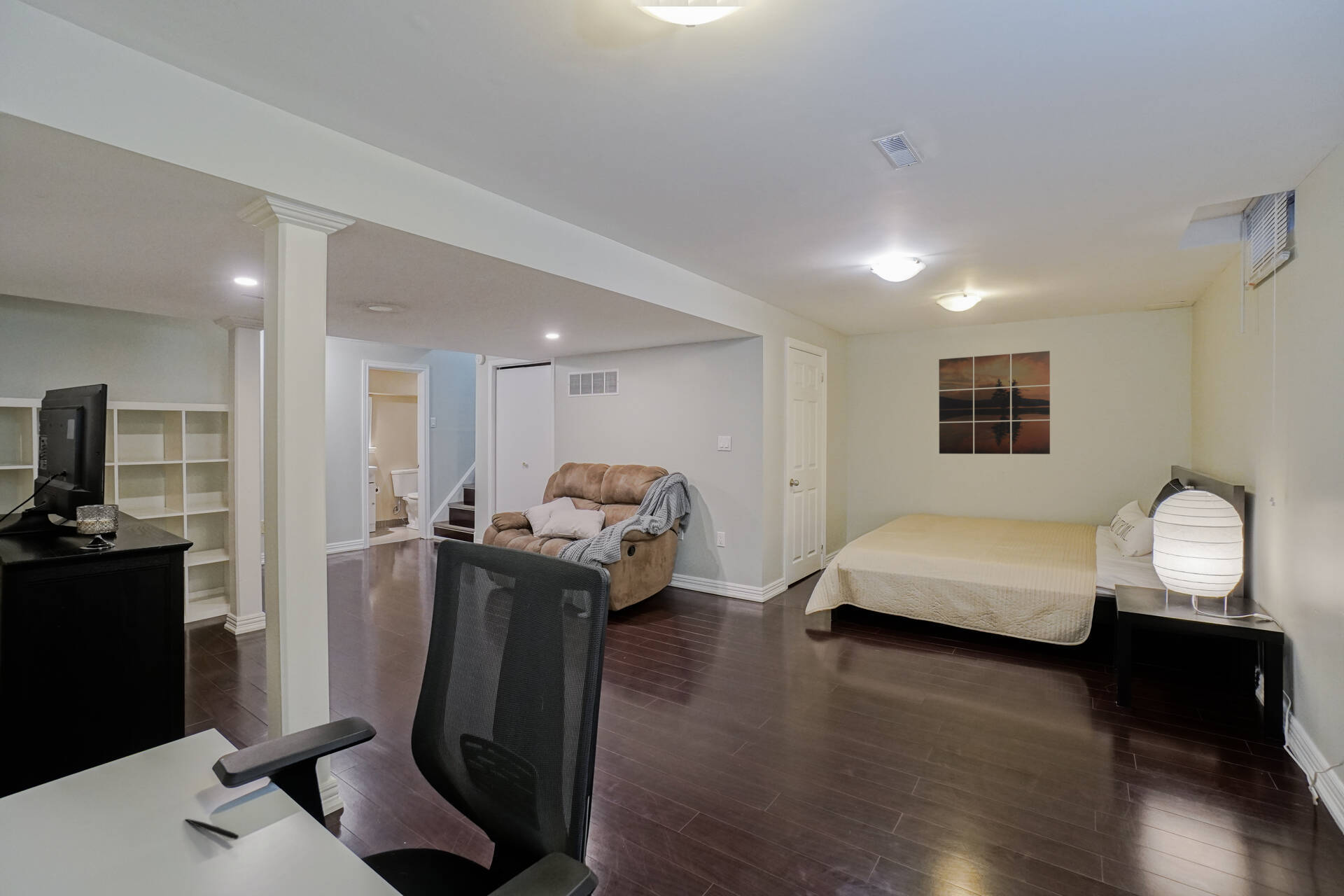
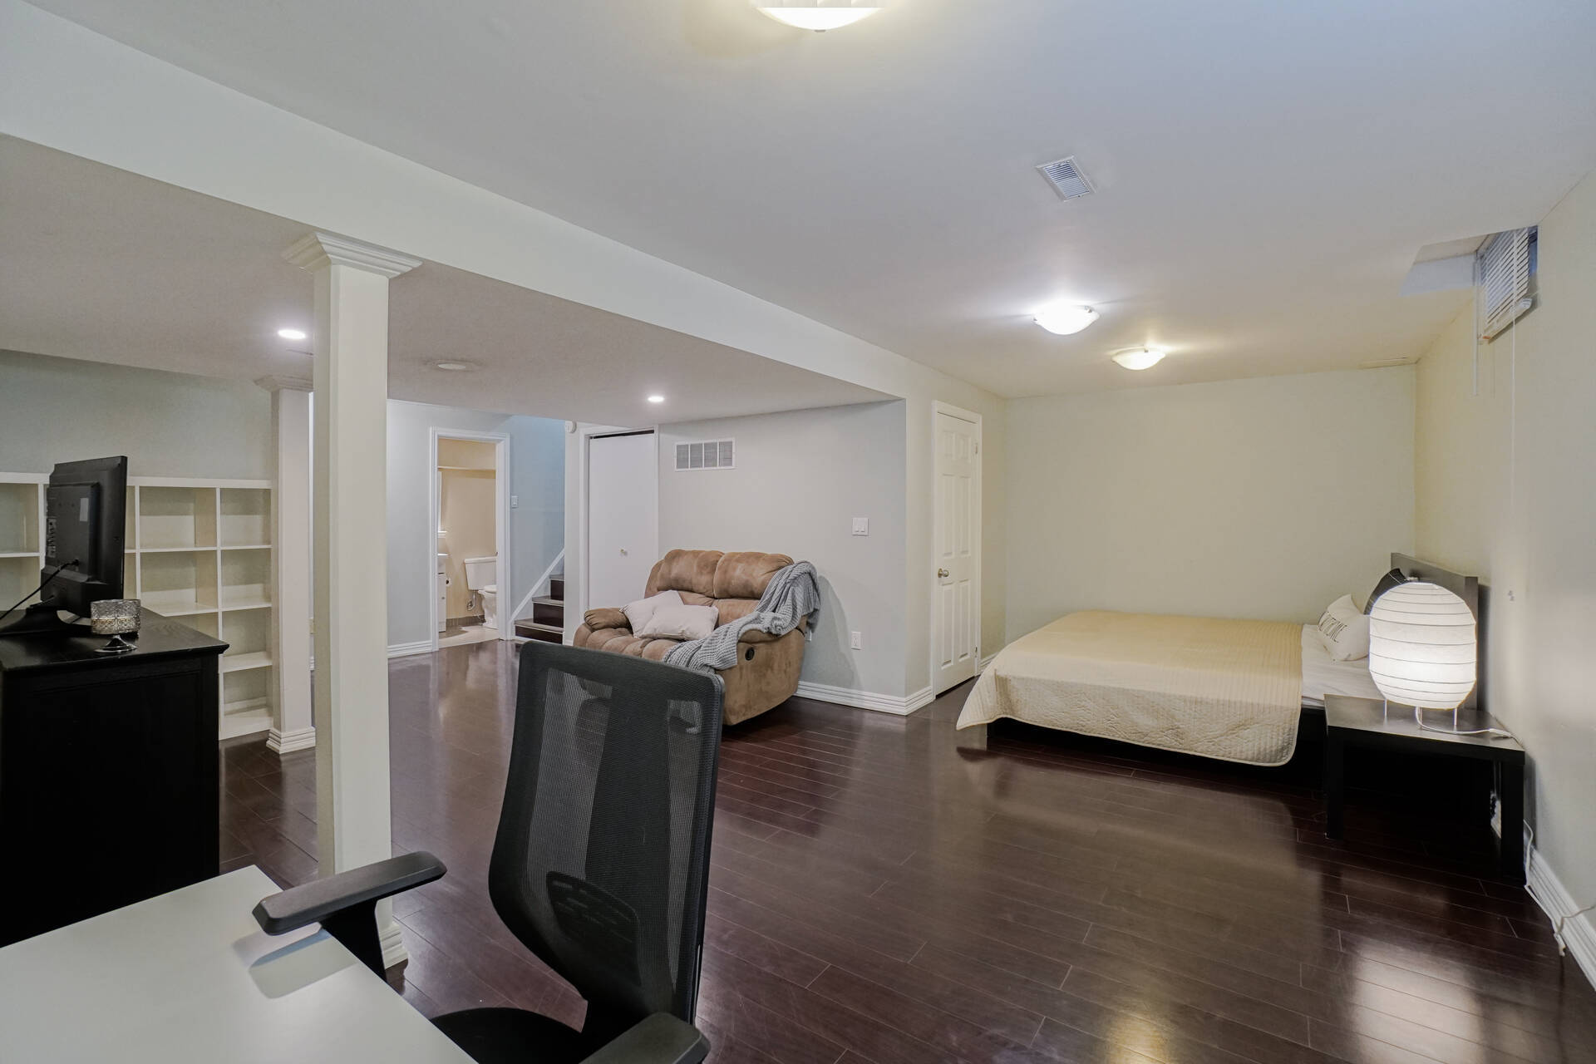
- pen (211, 827)
- wall art (992, 405)
